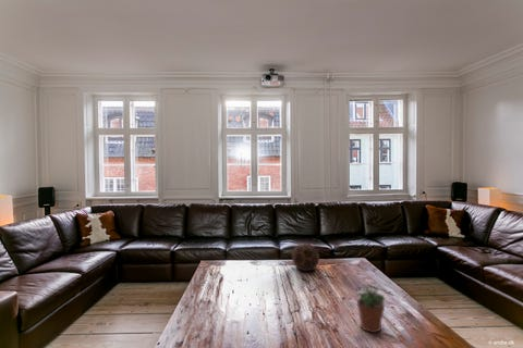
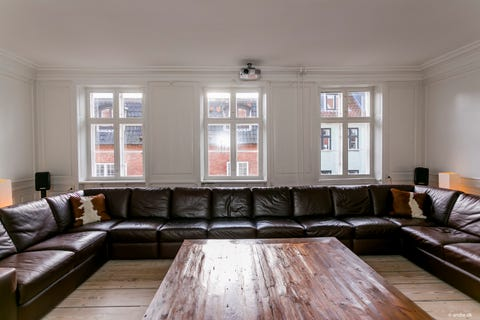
- soccer ball (305, 256)
- potted plant (372, 308)
